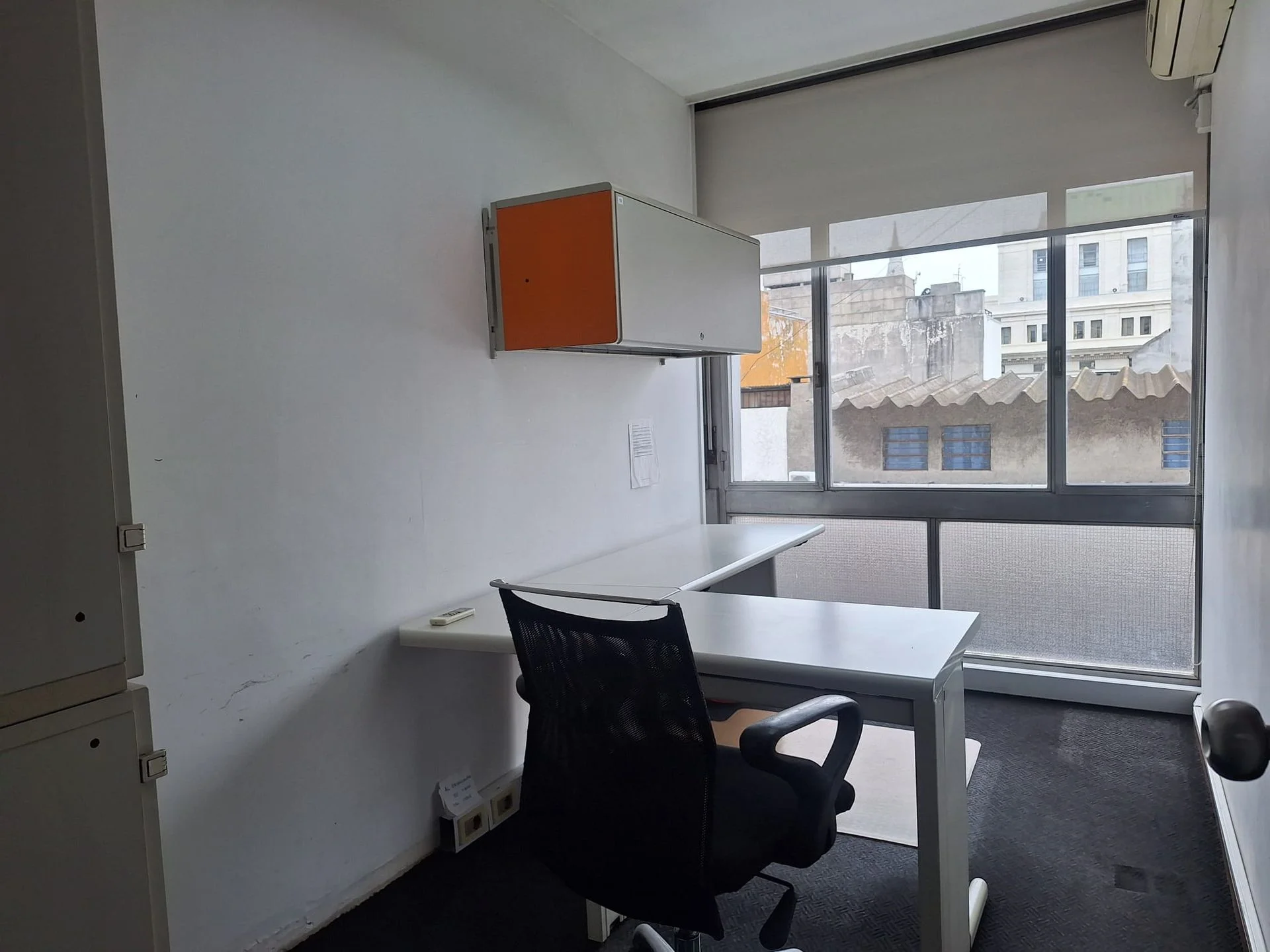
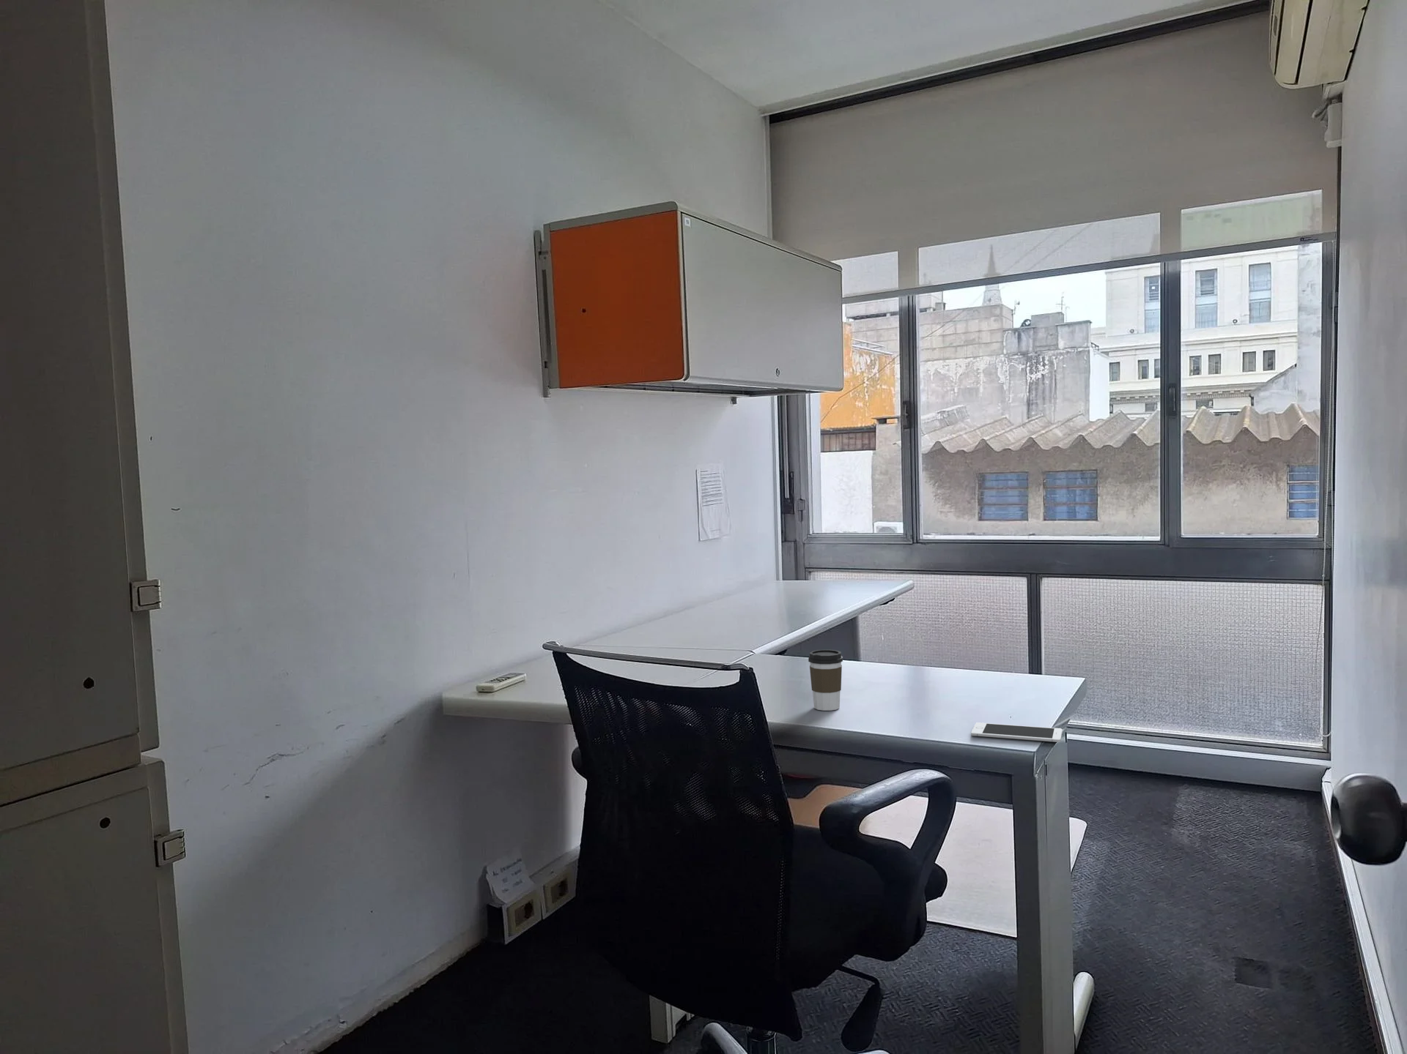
+ coffee cup (825, 680)
+ cell phone (1016, 732)
